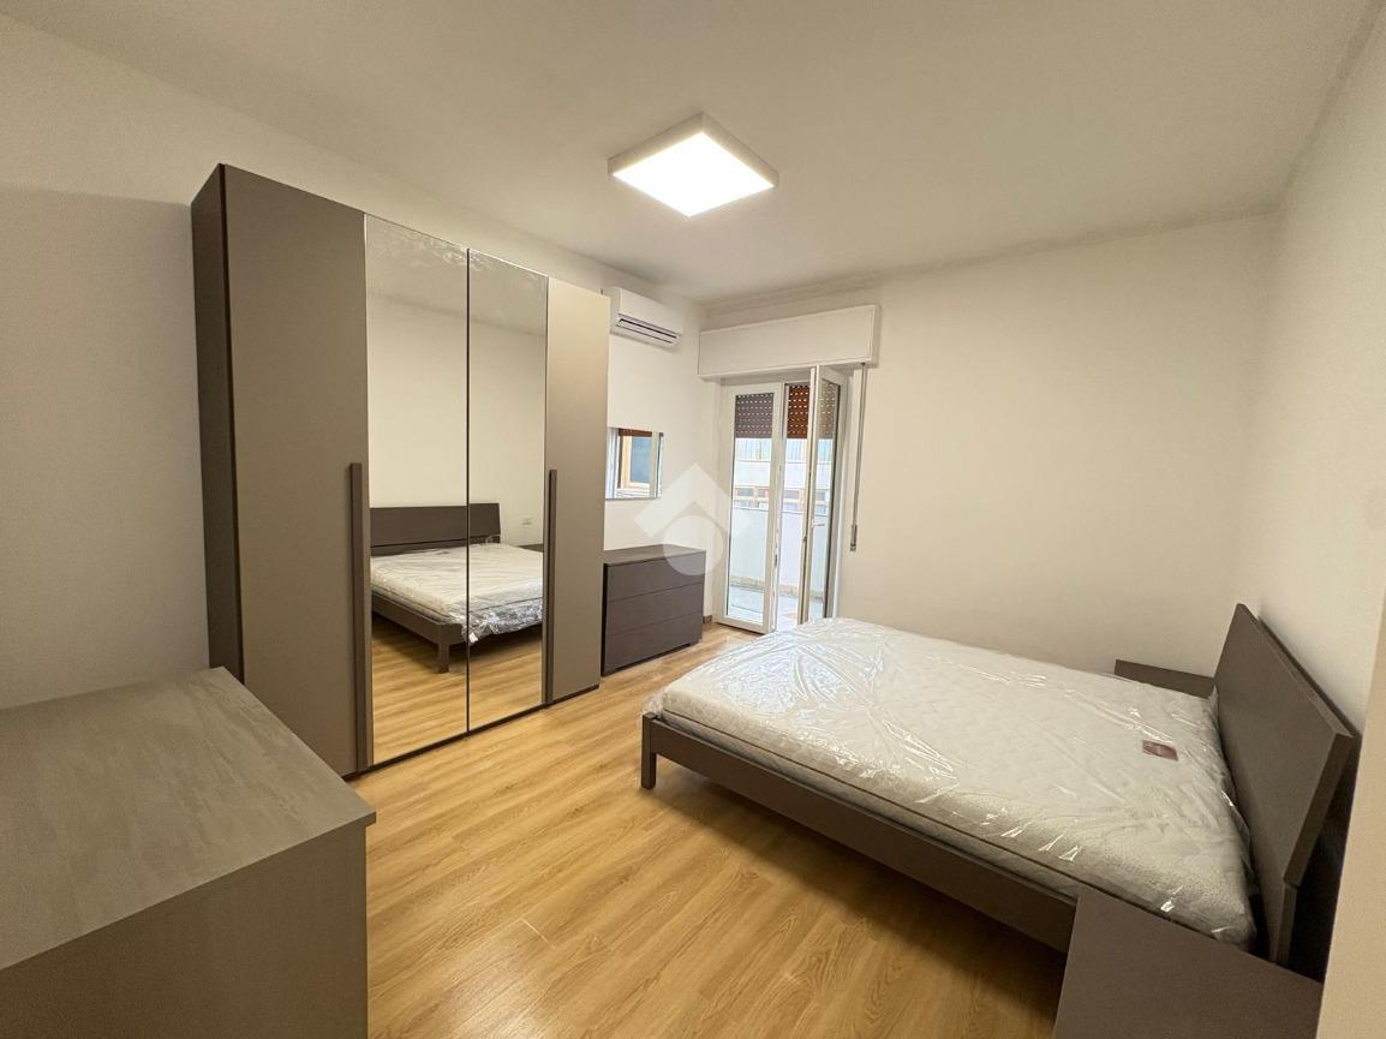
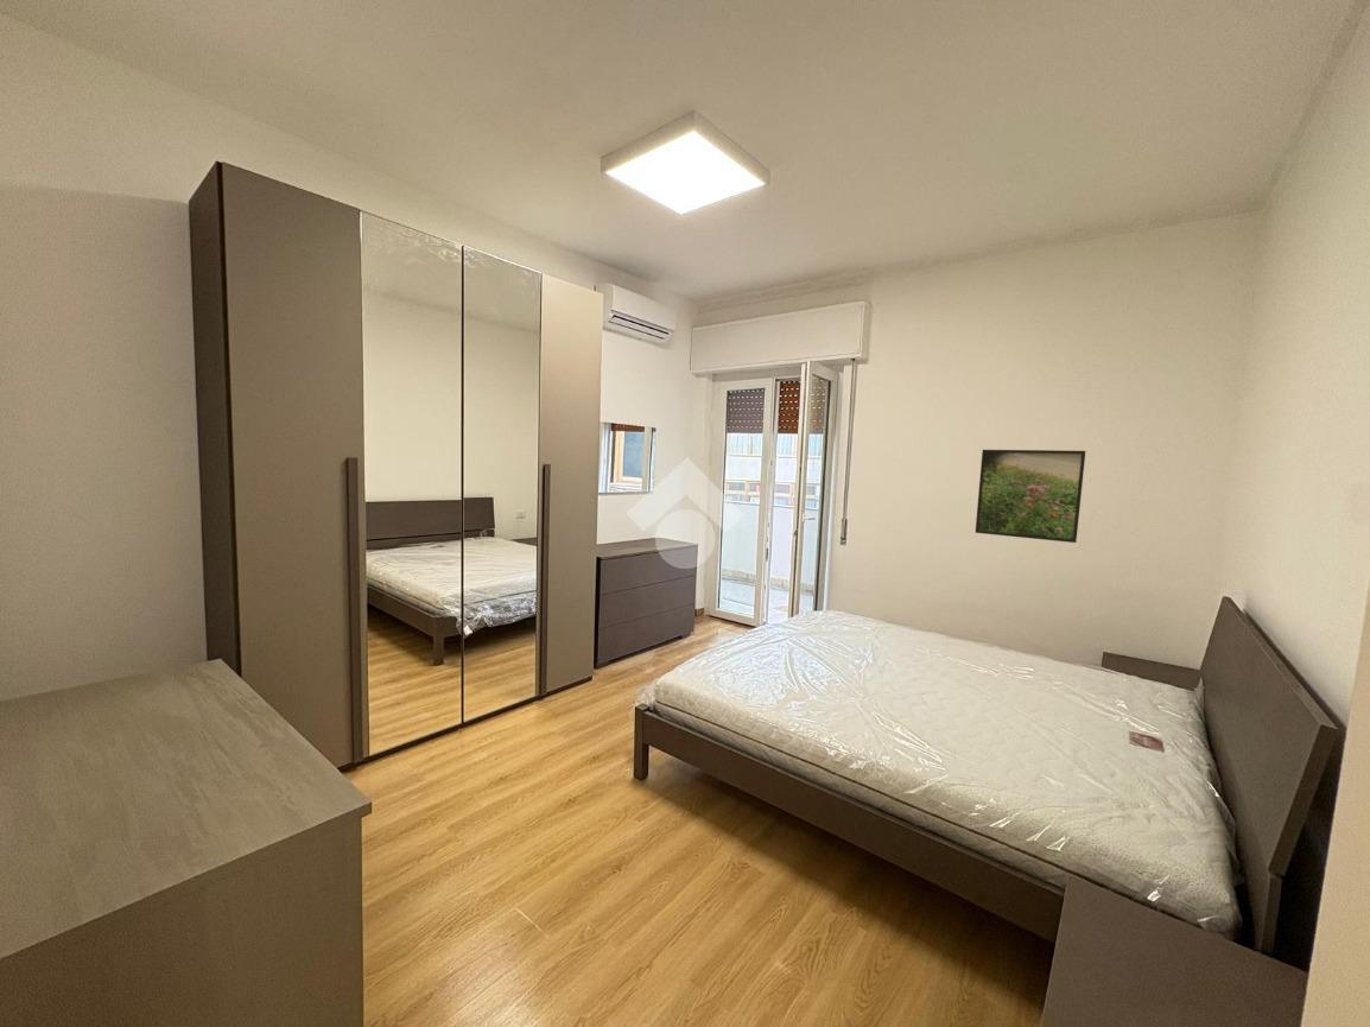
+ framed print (1027, 494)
